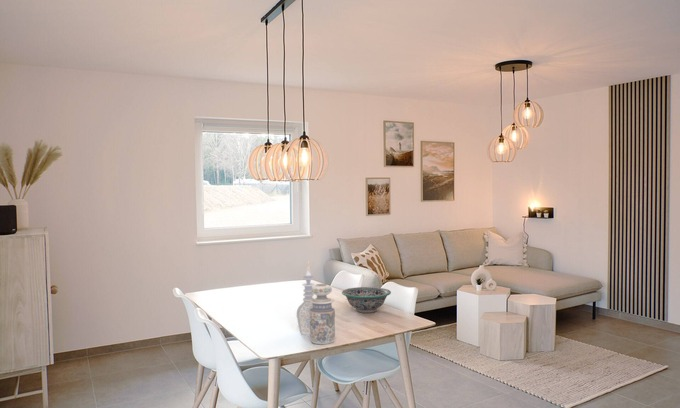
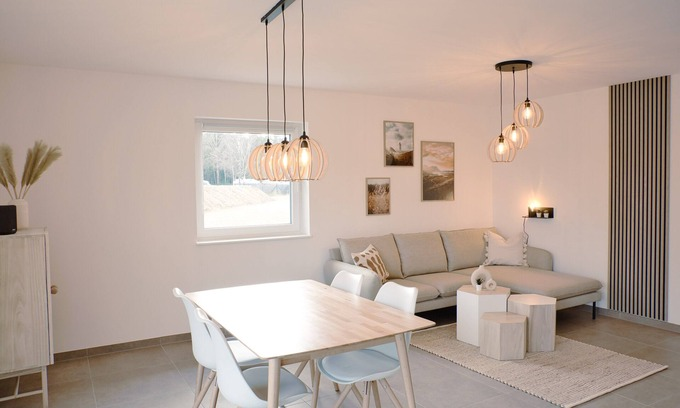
- decorative bowl (366, 300)
- decorative vase (314, 299)
